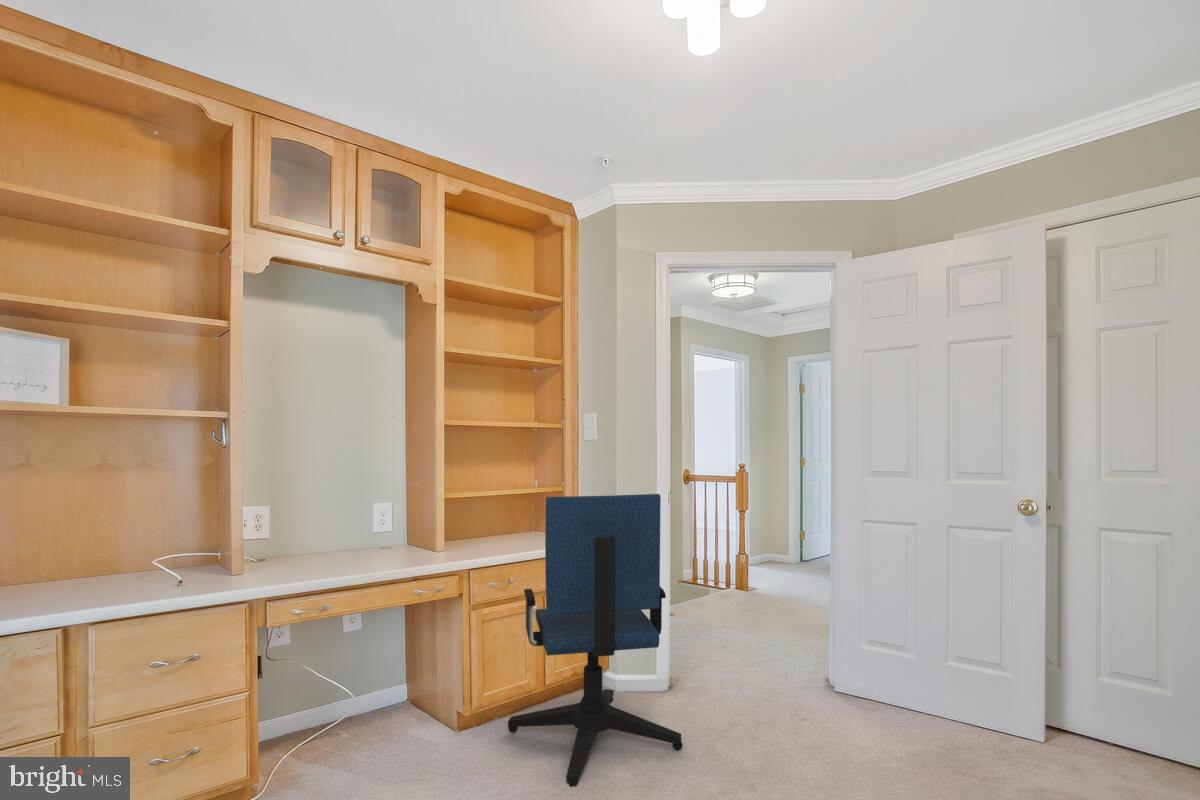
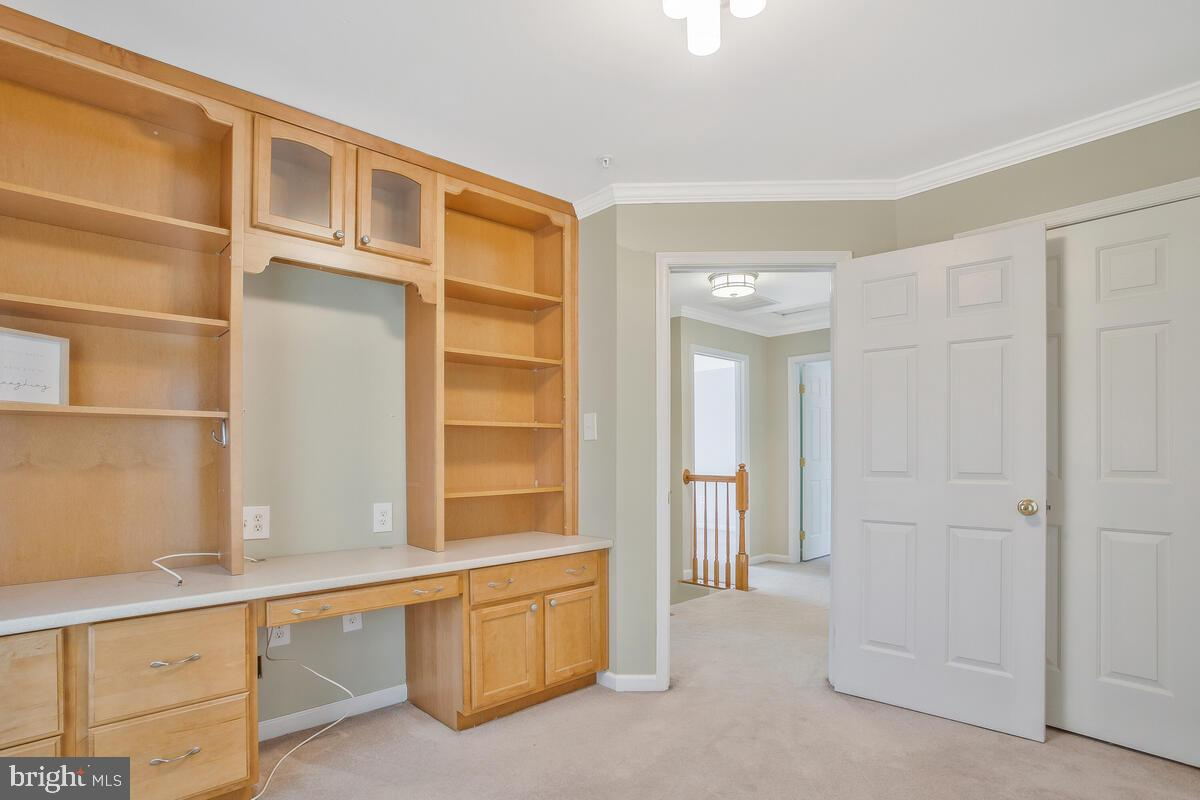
- office chair (593, 614)
